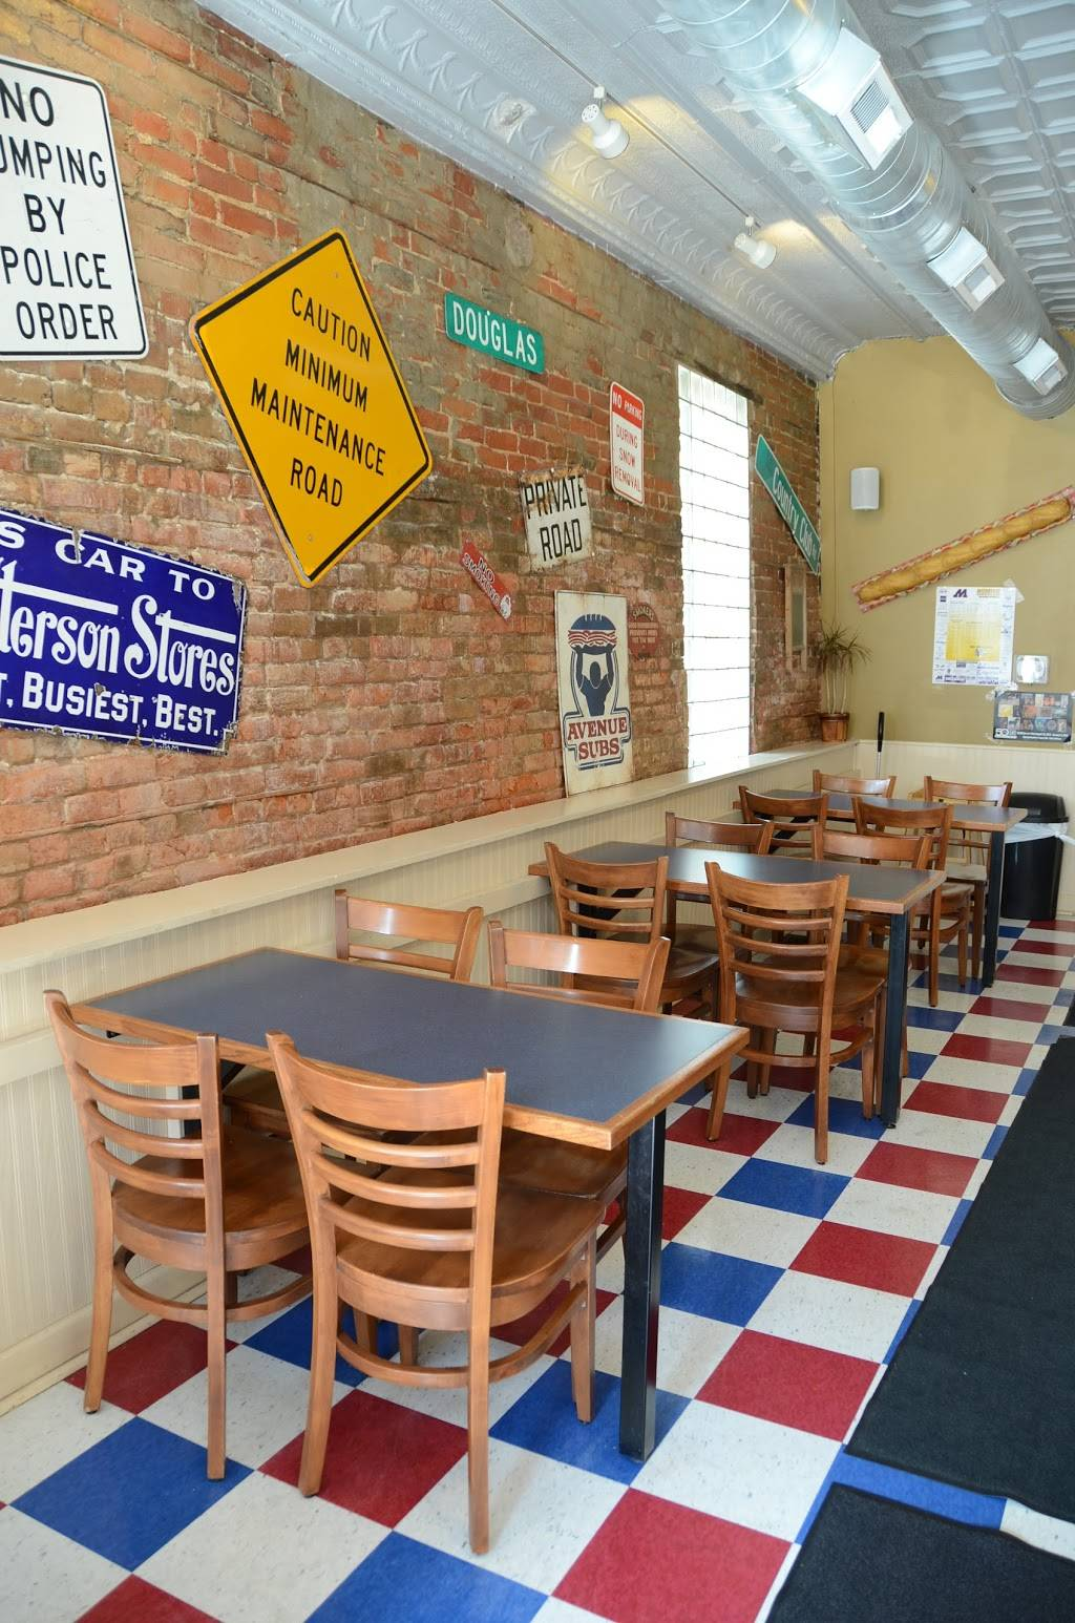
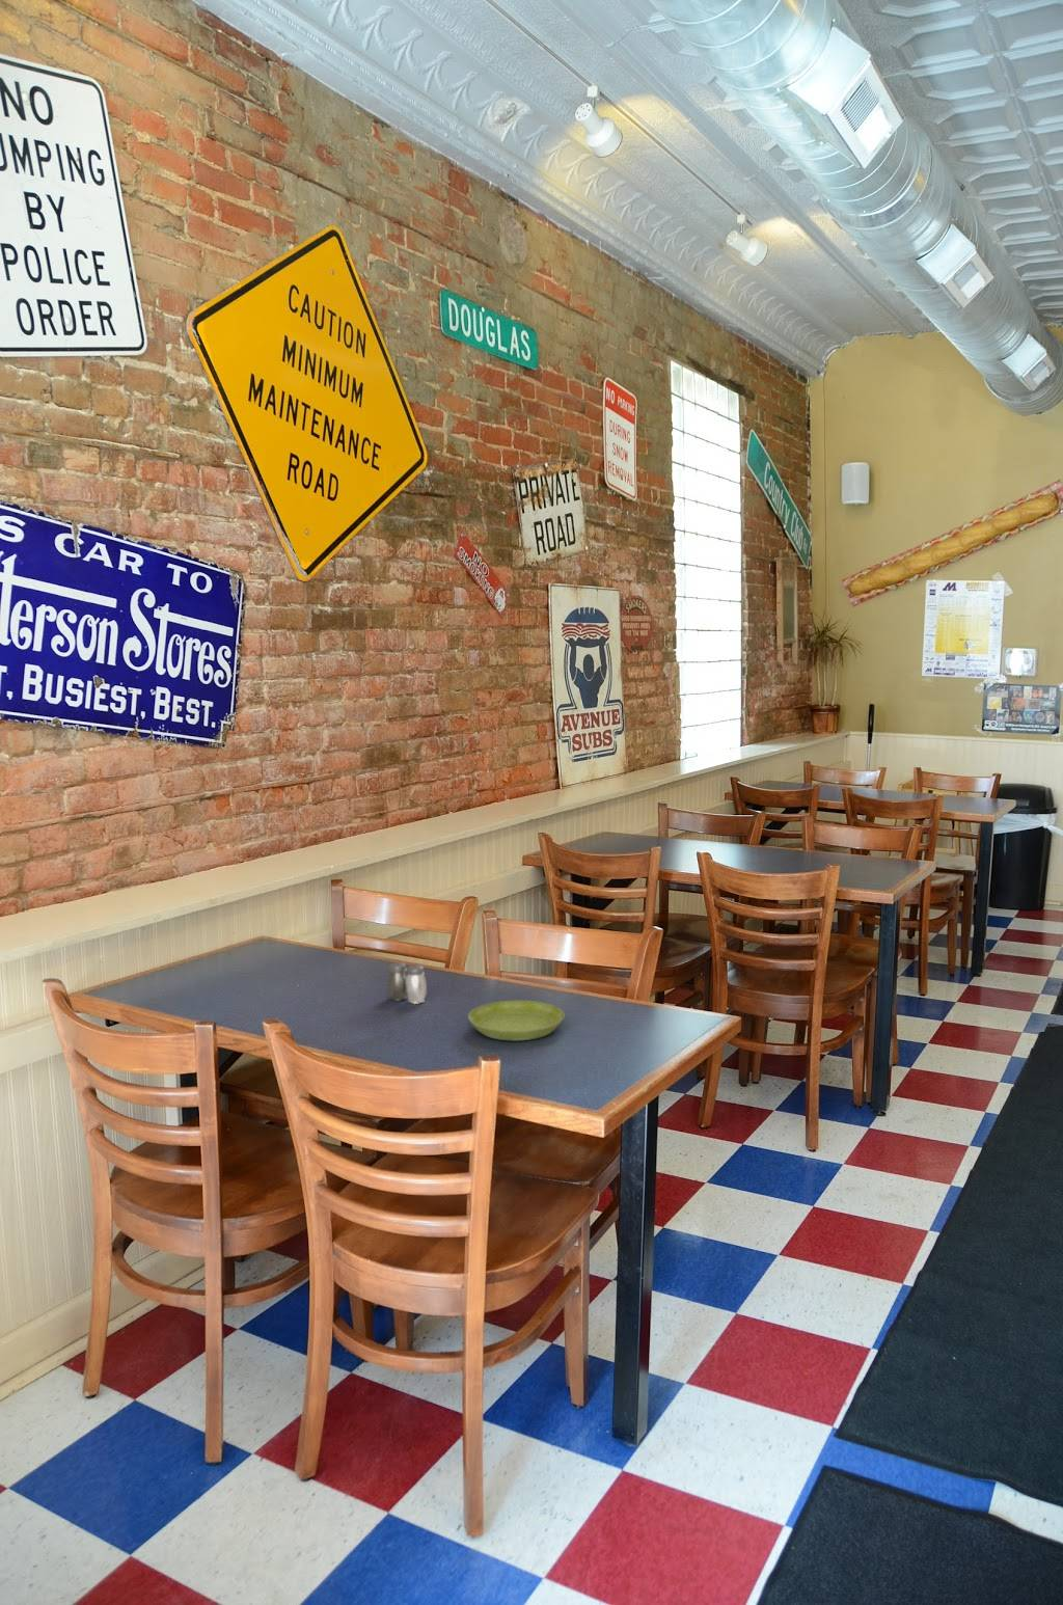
+ salt and pepper shaker (406, 982)
+ saucer (516, 1021)
